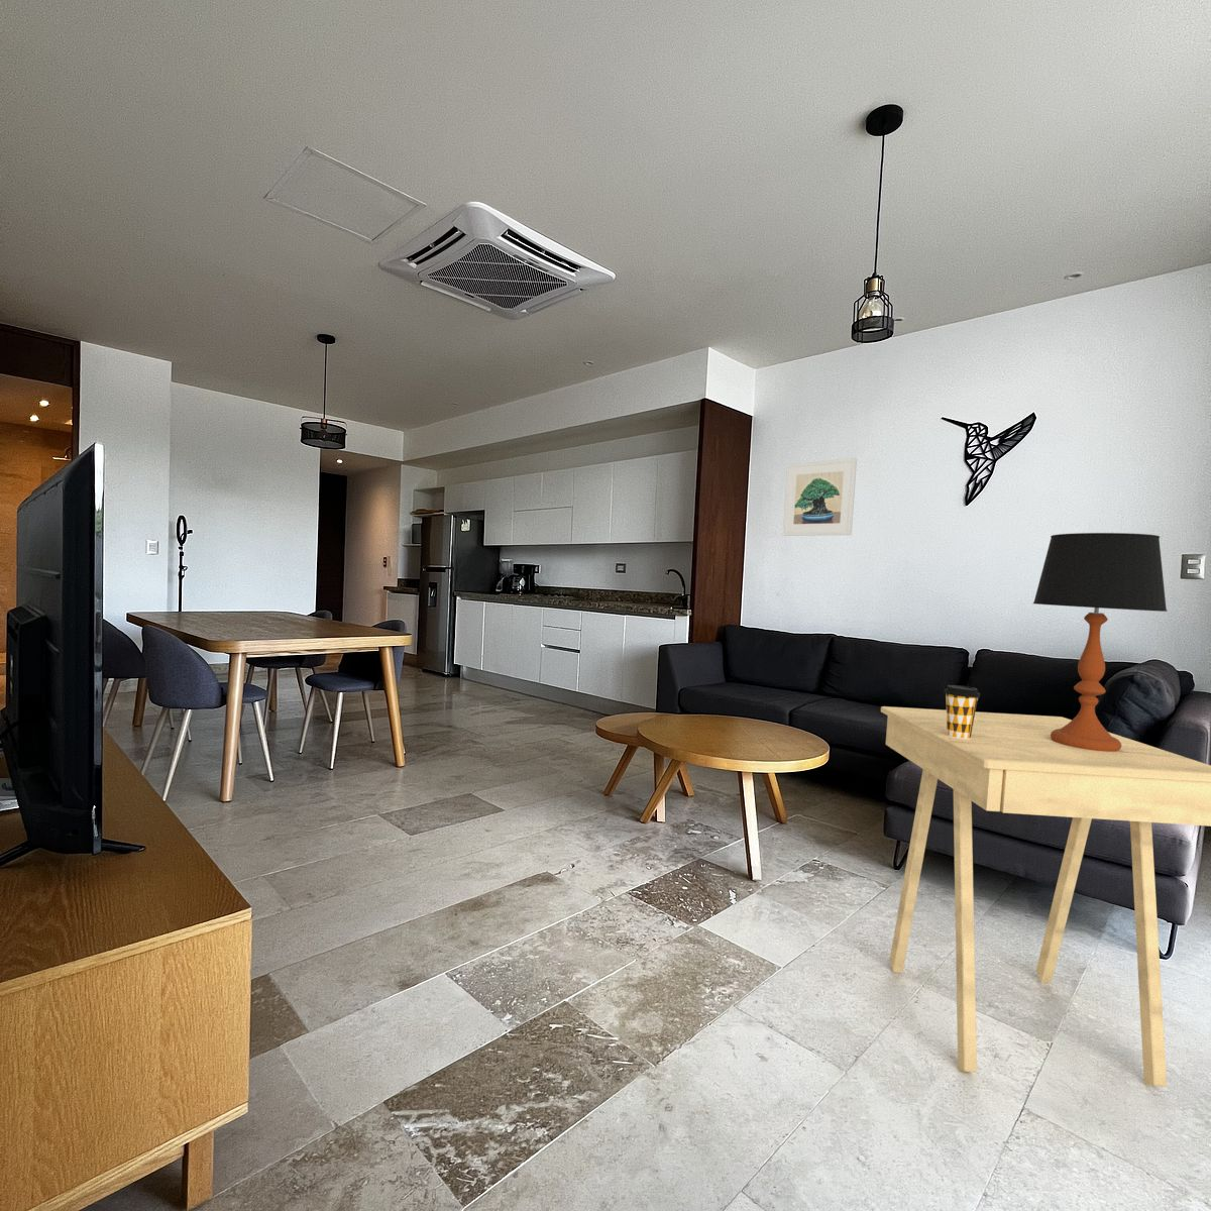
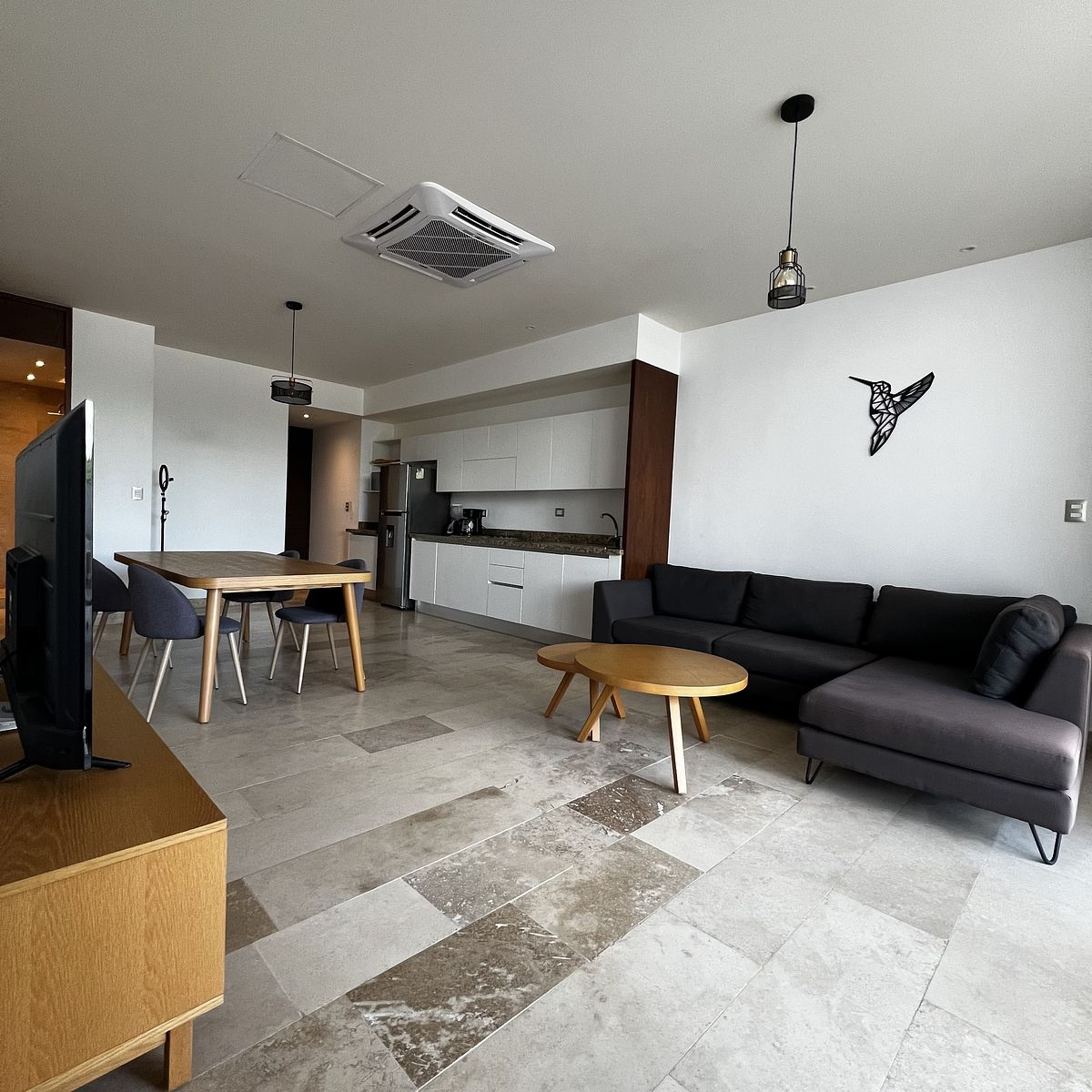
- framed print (817, 499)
- table lamp (1093, 640)
- side table (1056, 887)
- coffee cup (959, 711)
